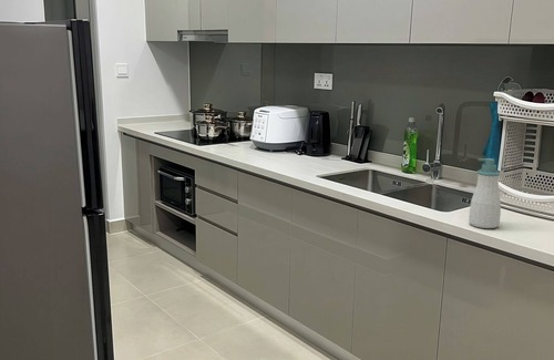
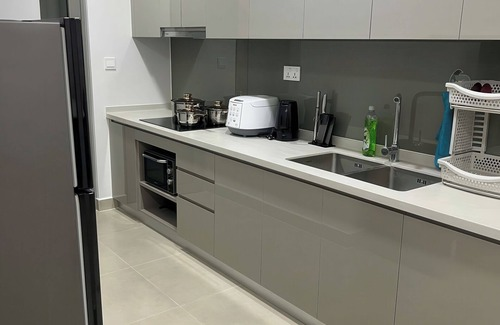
- soap bottle (486, 192)
